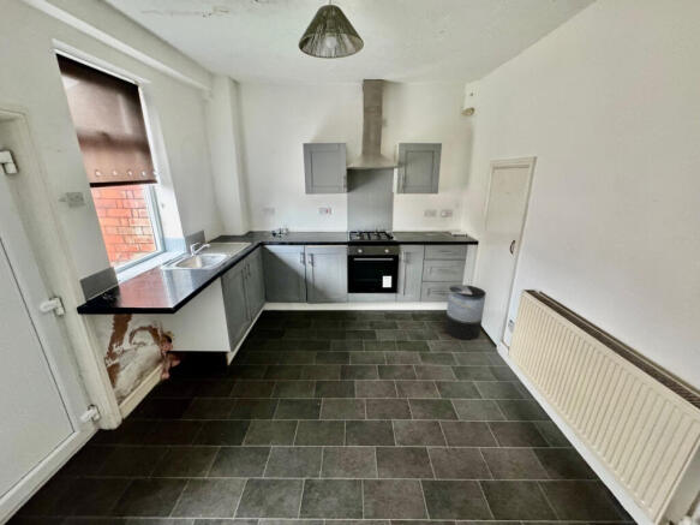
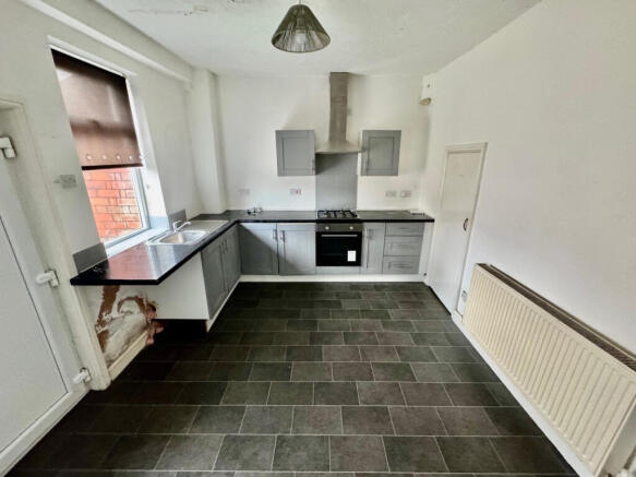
- trash can (463, 311)
